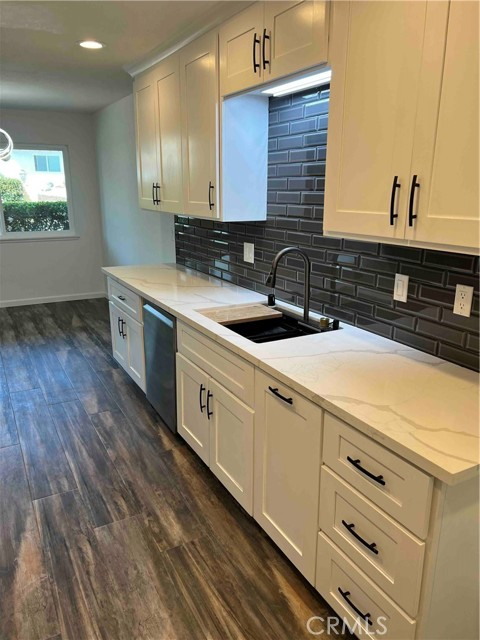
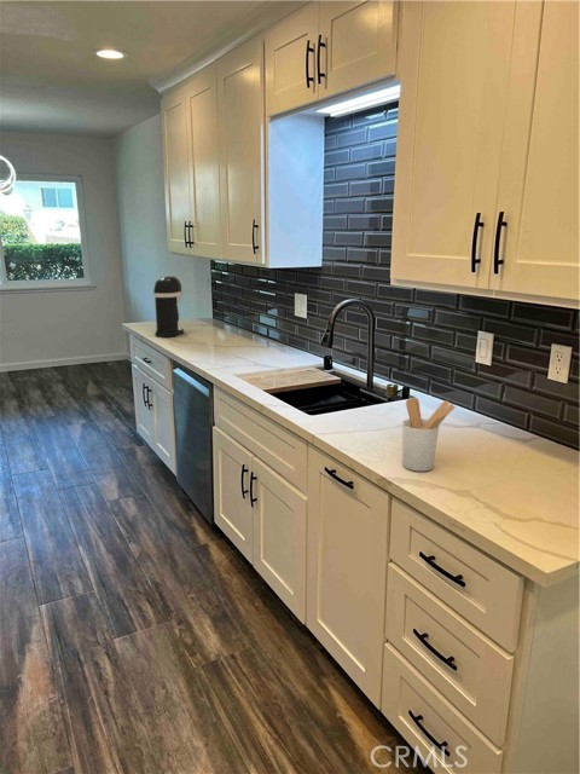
+ utensil holder (428, 433)
+ coffee maker (168, 305)
